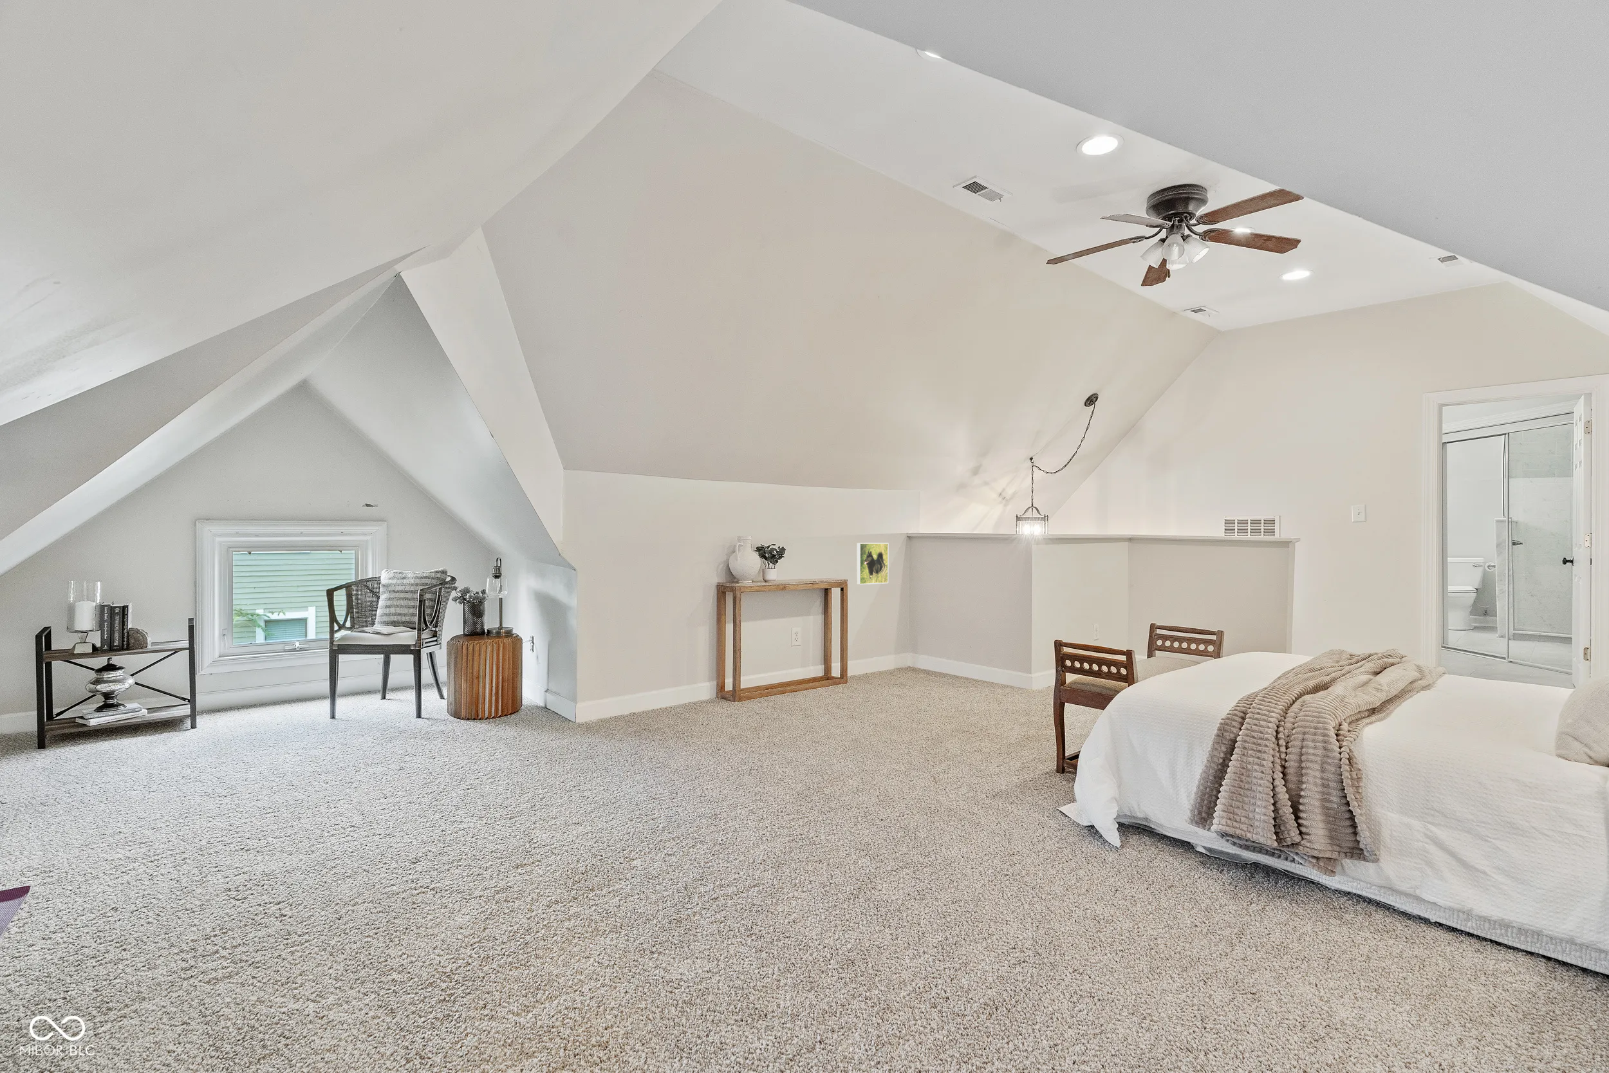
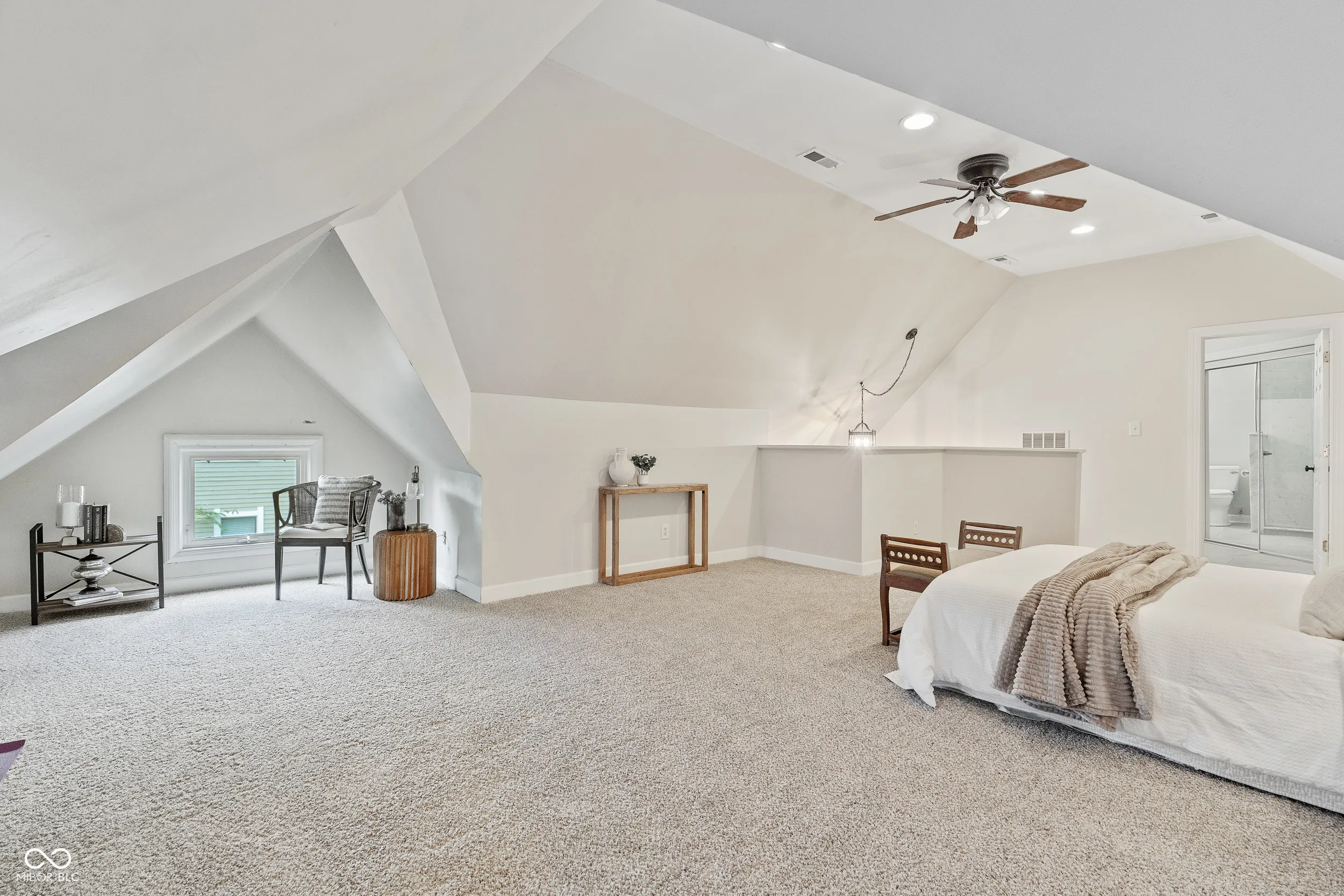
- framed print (873, 563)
